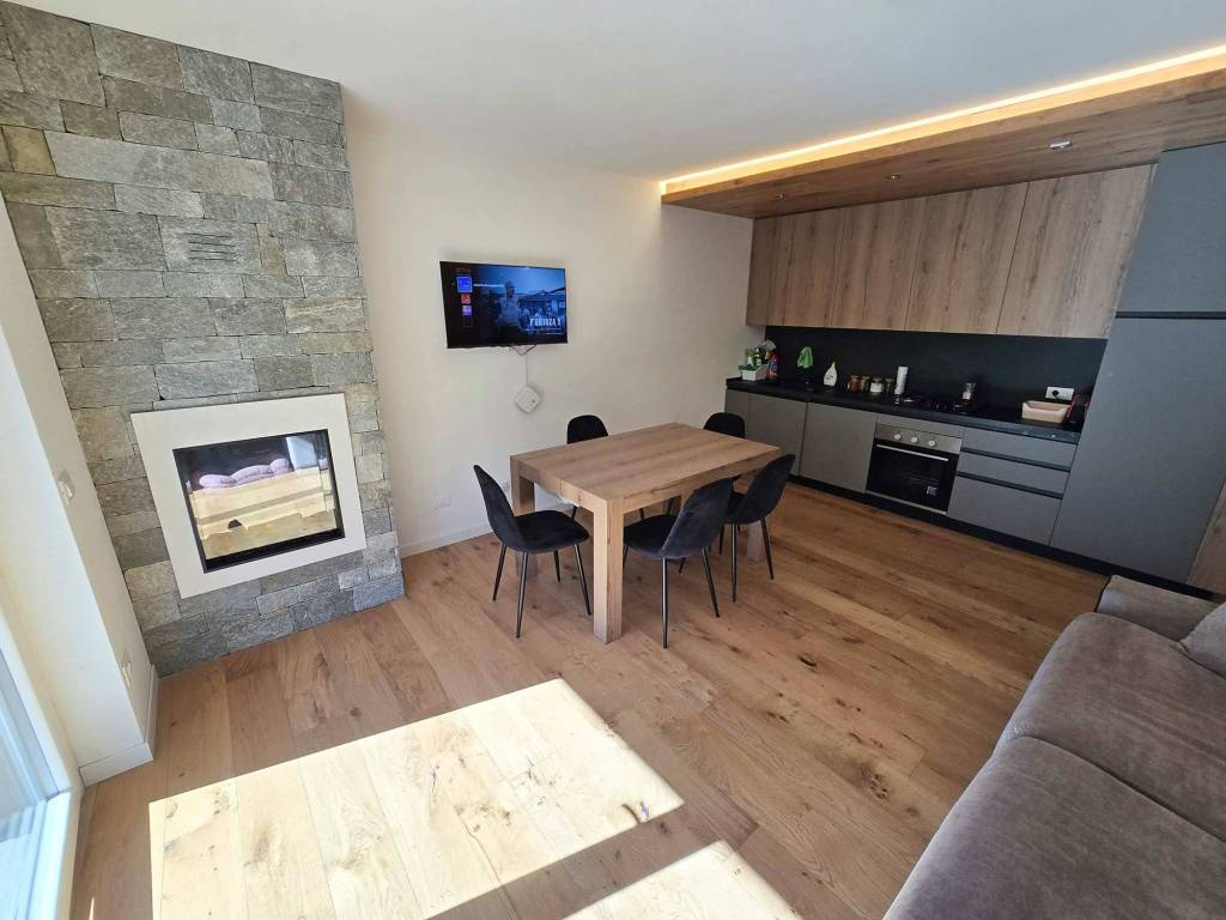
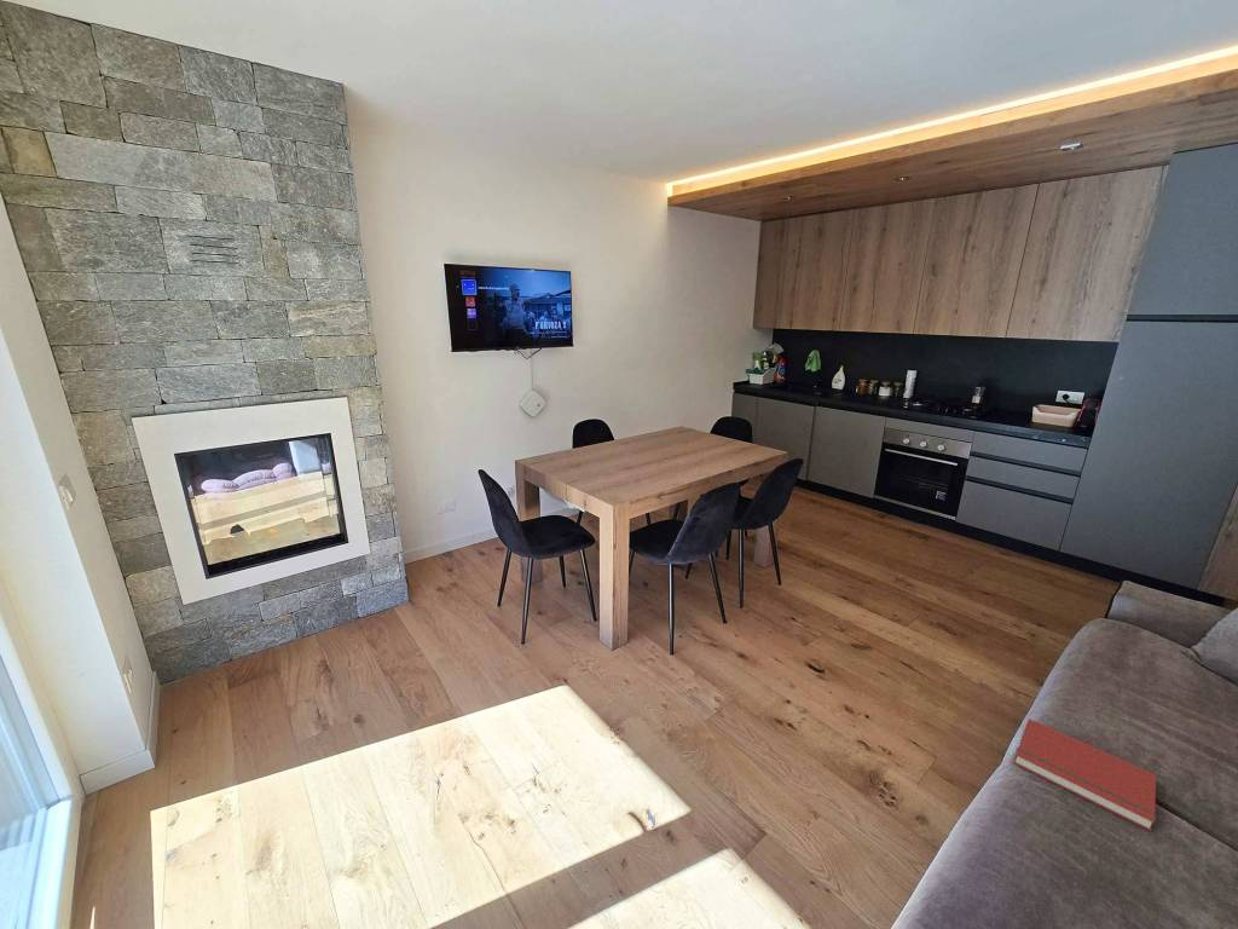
+ book (1082, 768)
